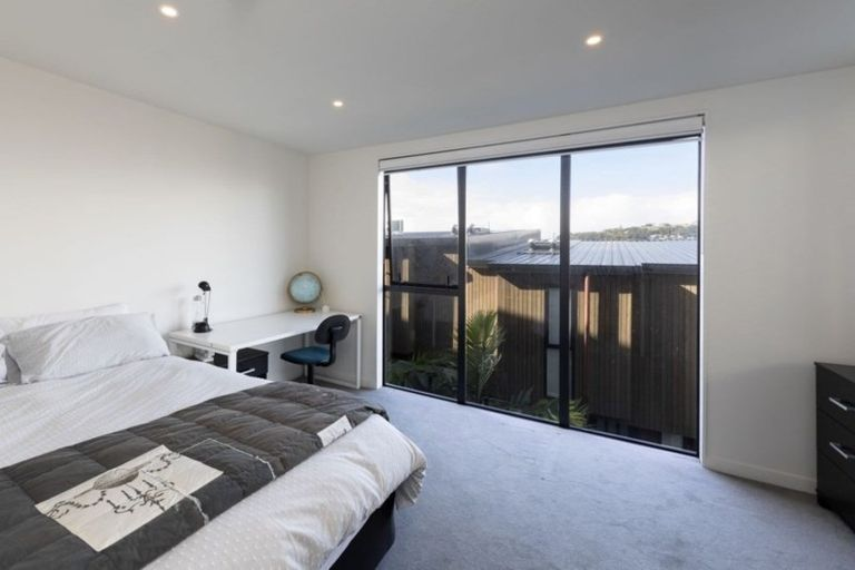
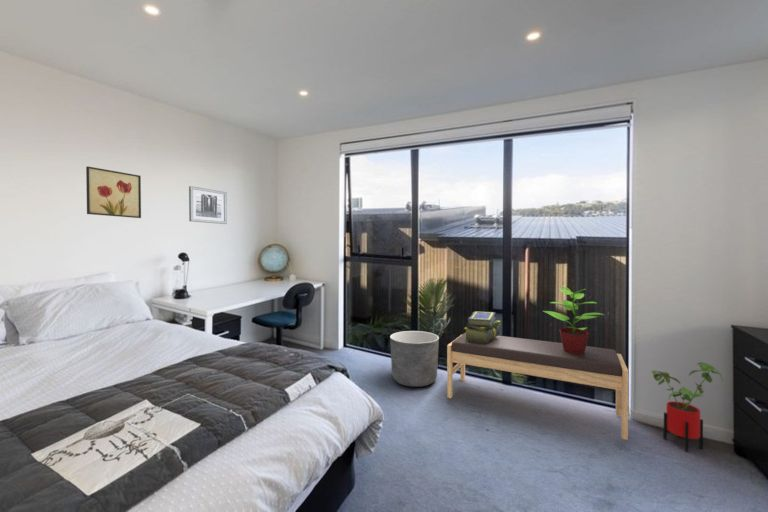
+ planter (414, 358)
+ bench (529, 374)
+ house plant (687, 403)
+ potted plant (574, 316)
+ wall art (208, 206)
+ stack of books (482, 326)
+ wall art (114, 193)
